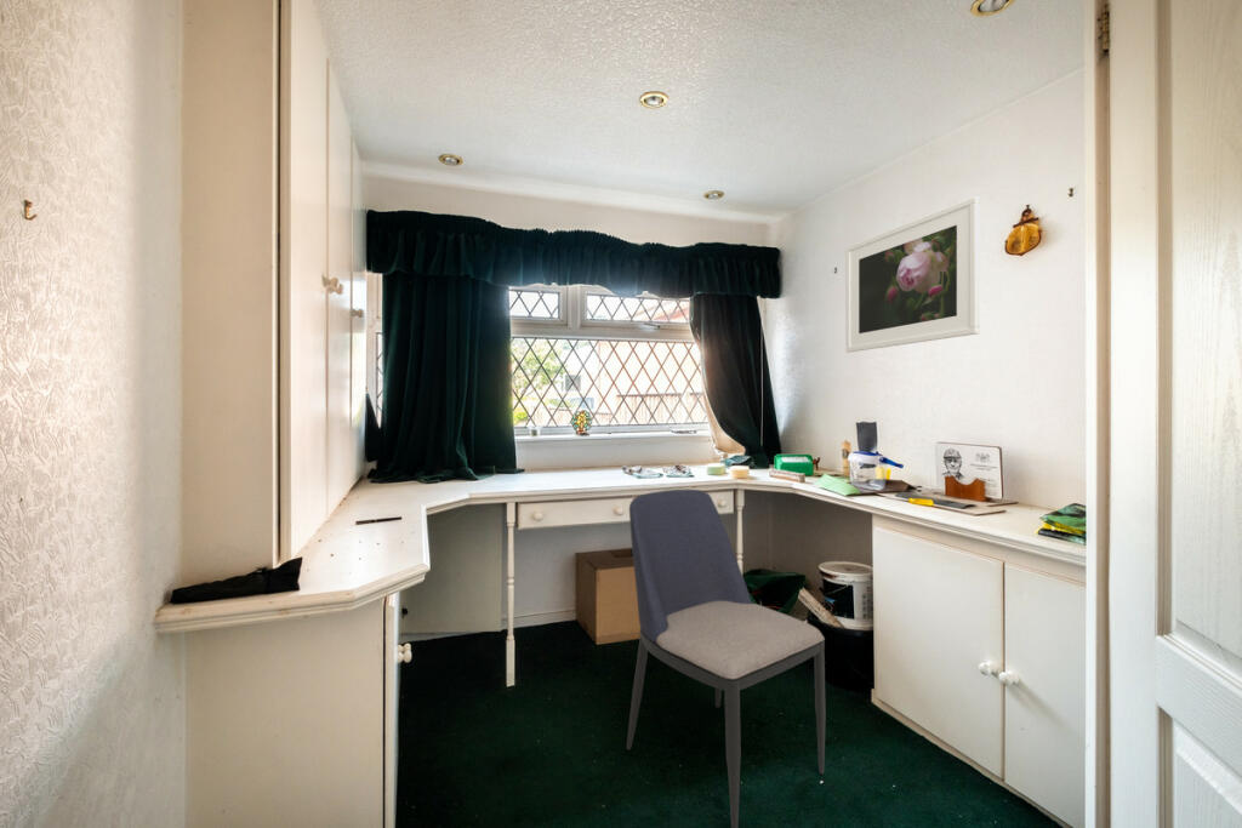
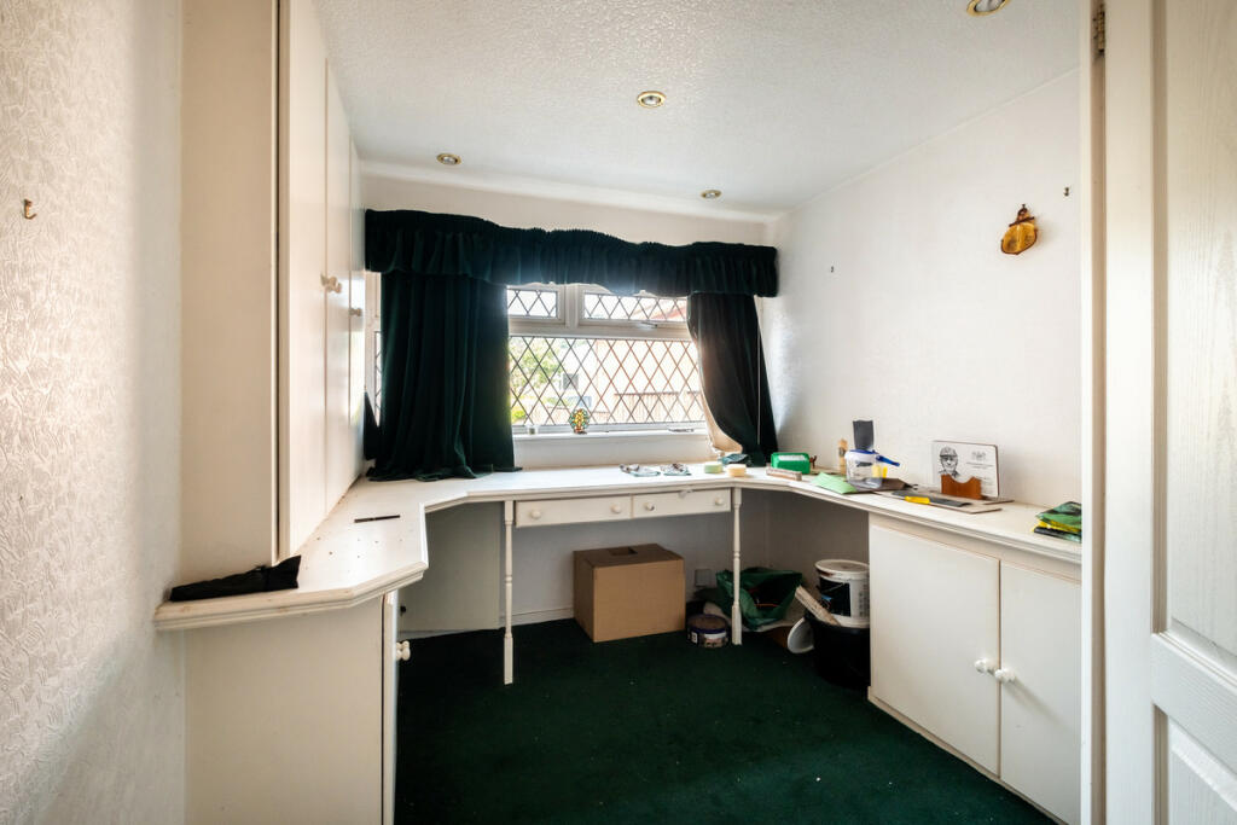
- chair (714, 627)
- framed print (904, 284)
